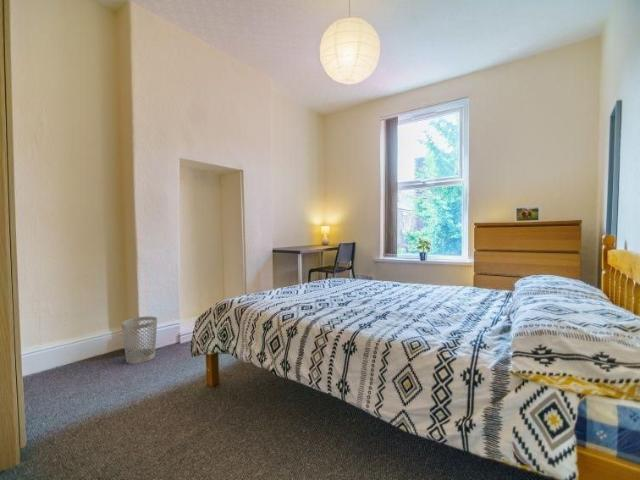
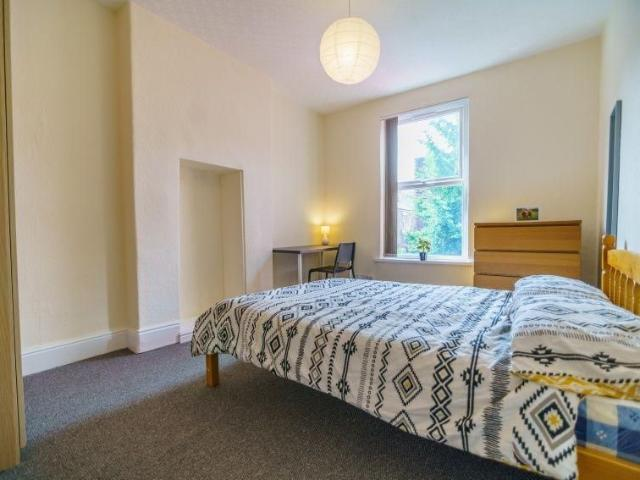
- wastebasket (140, 340)
